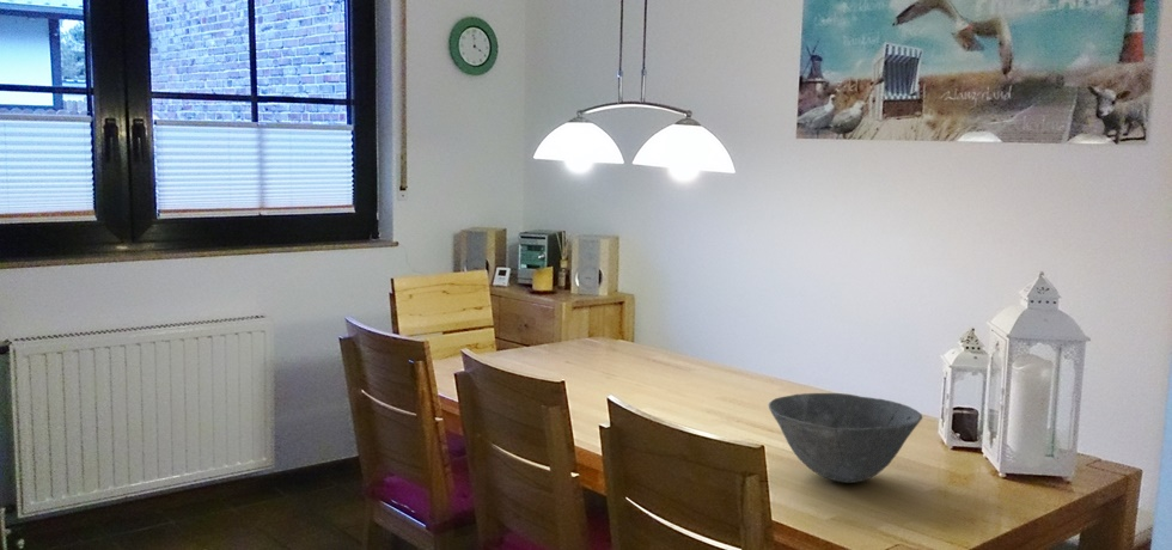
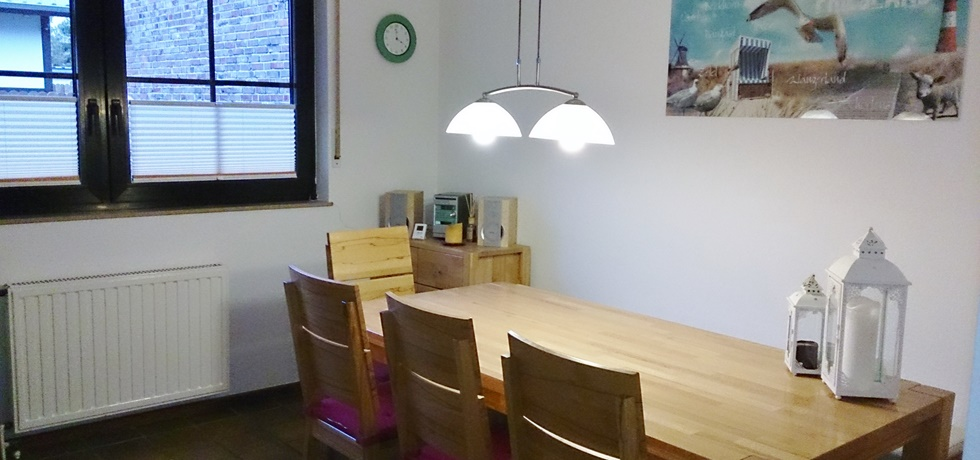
- bowl (841, 442)
